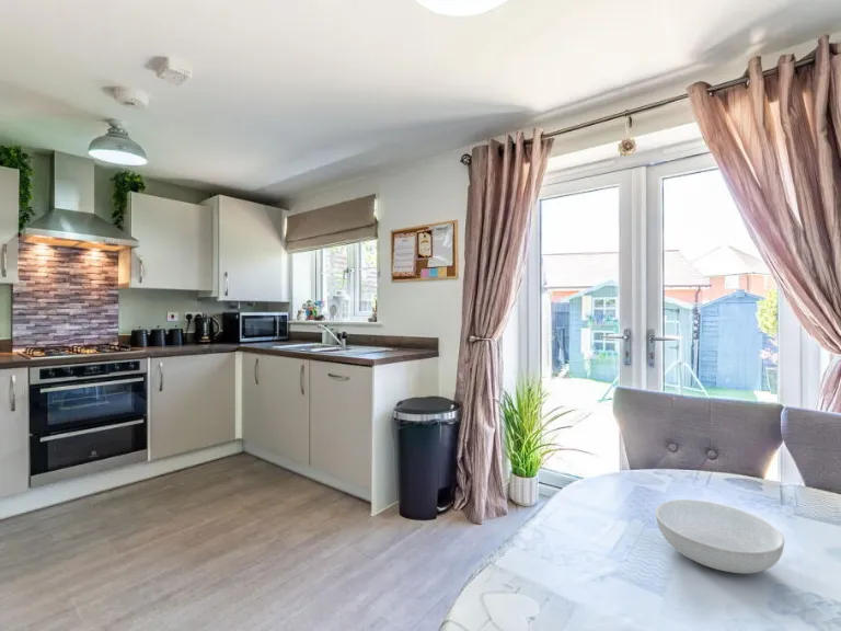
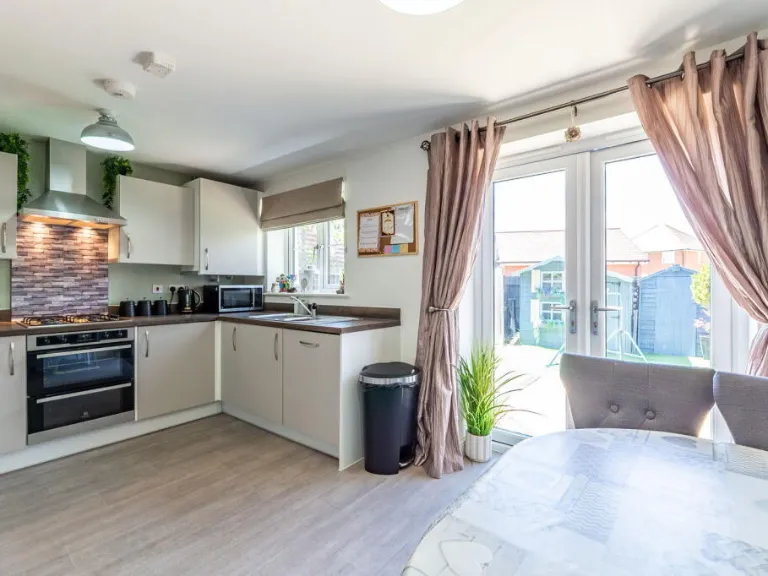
- serving bowl (715, 539)
